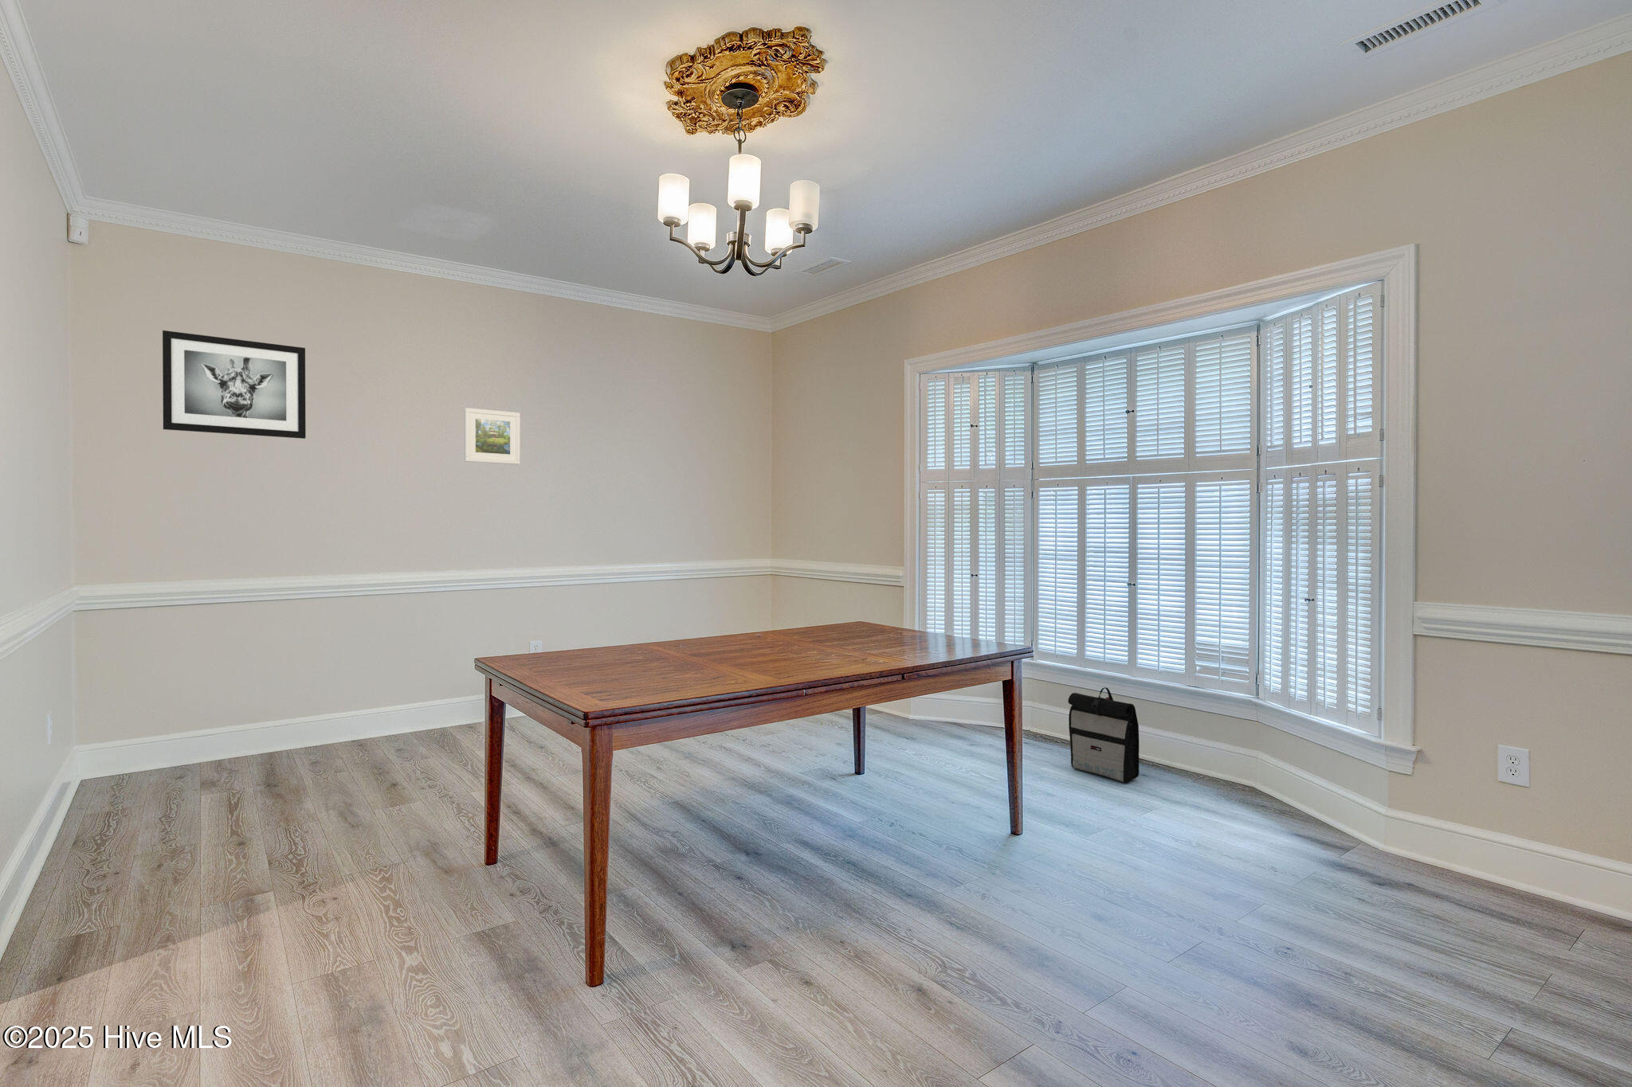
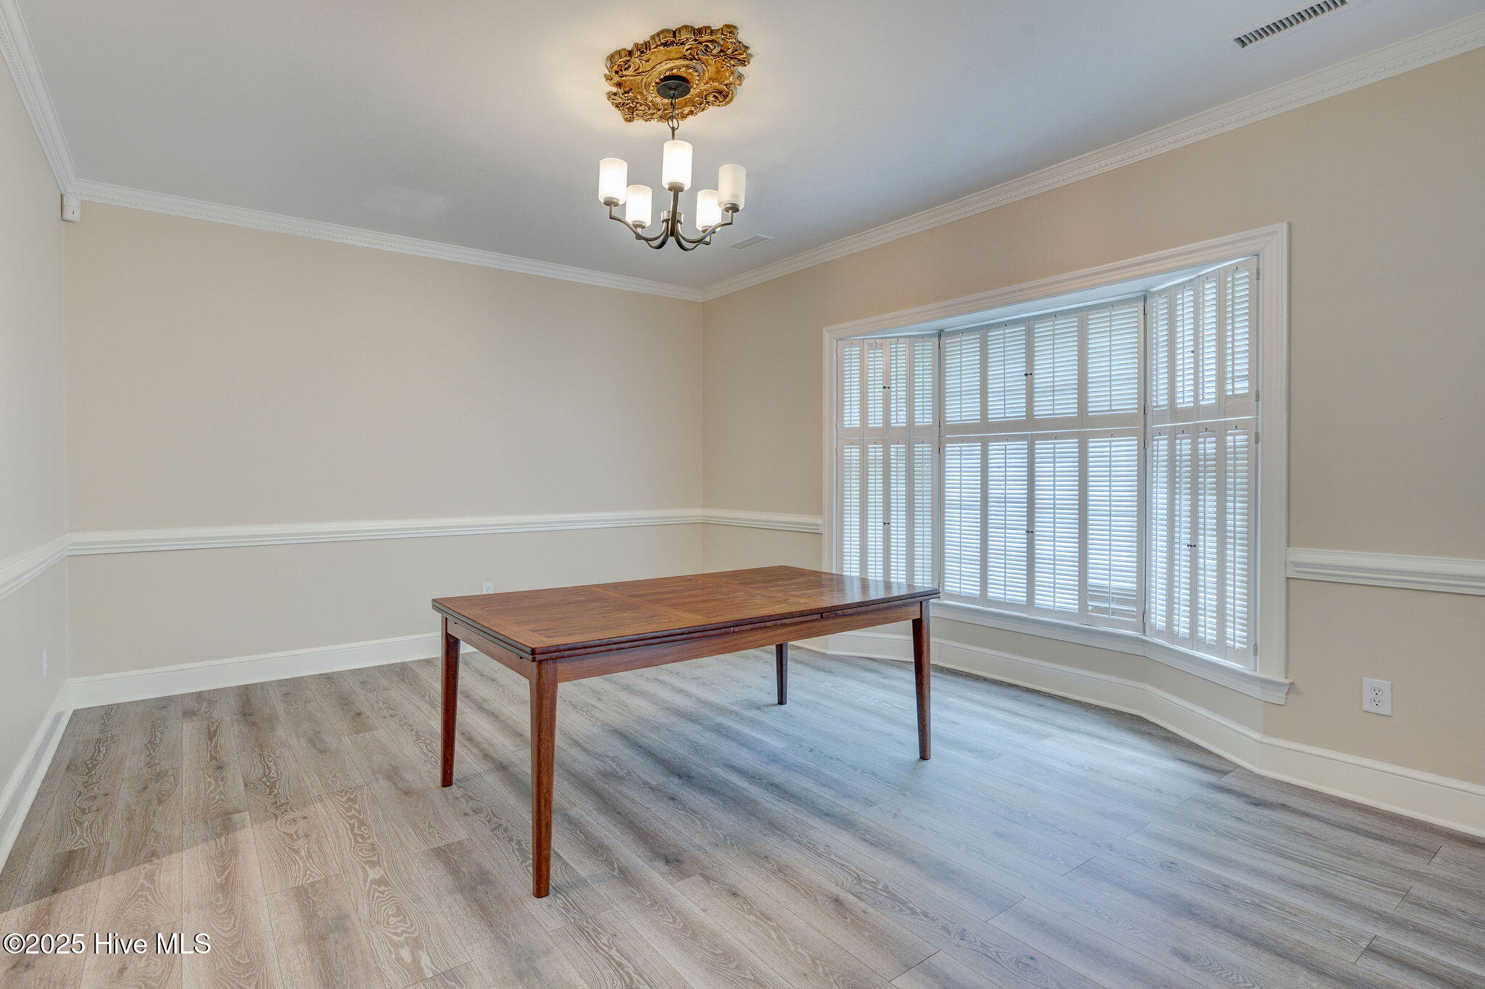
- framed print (493, 437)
- wall art (237, 387)
- backpack (1103, 732)
